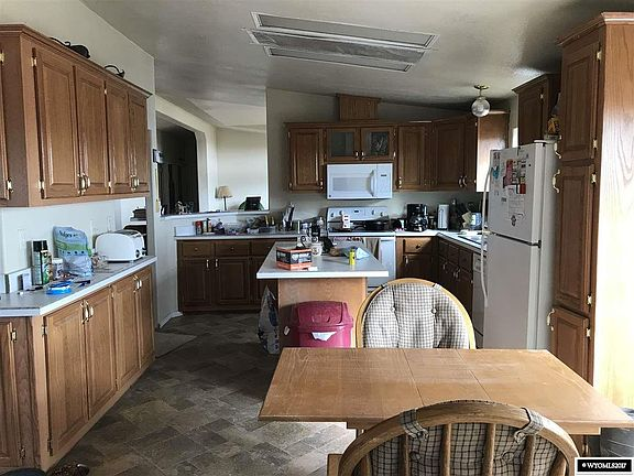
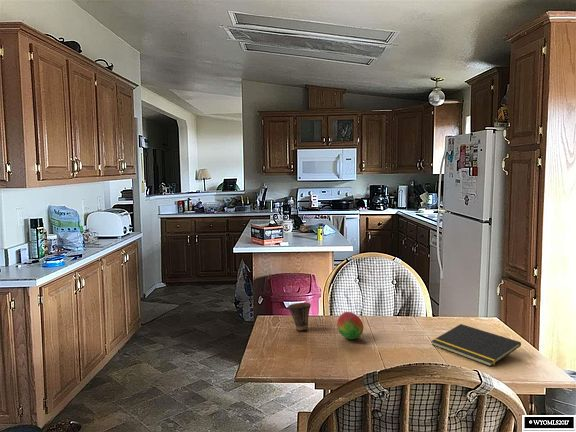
+ notepad (474, 343)
+ cup (299, 316)
+ fruit (350, 326)
